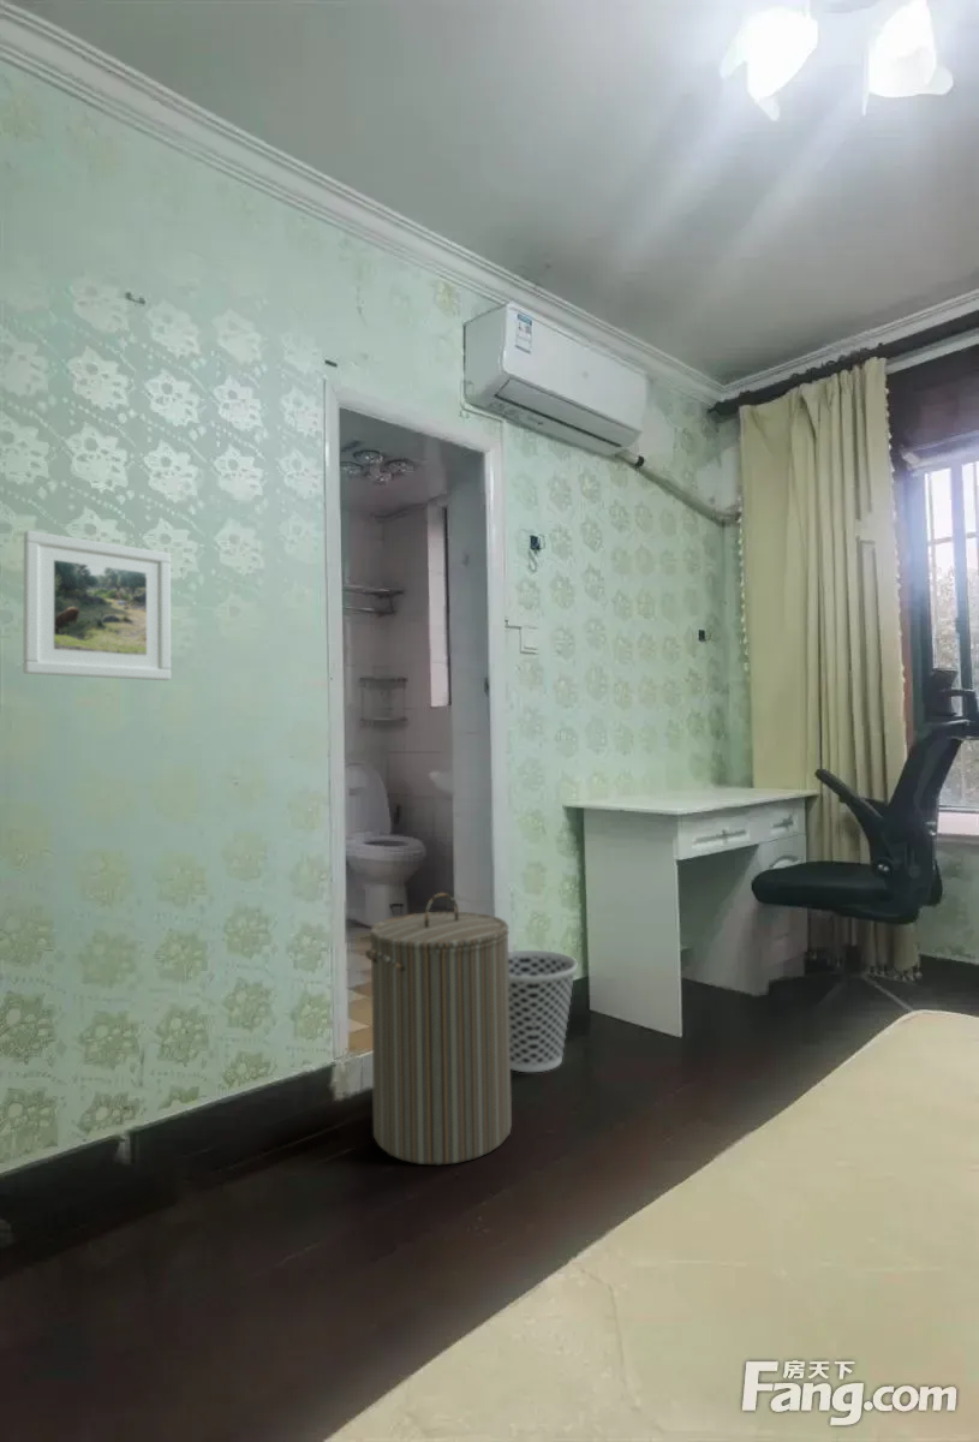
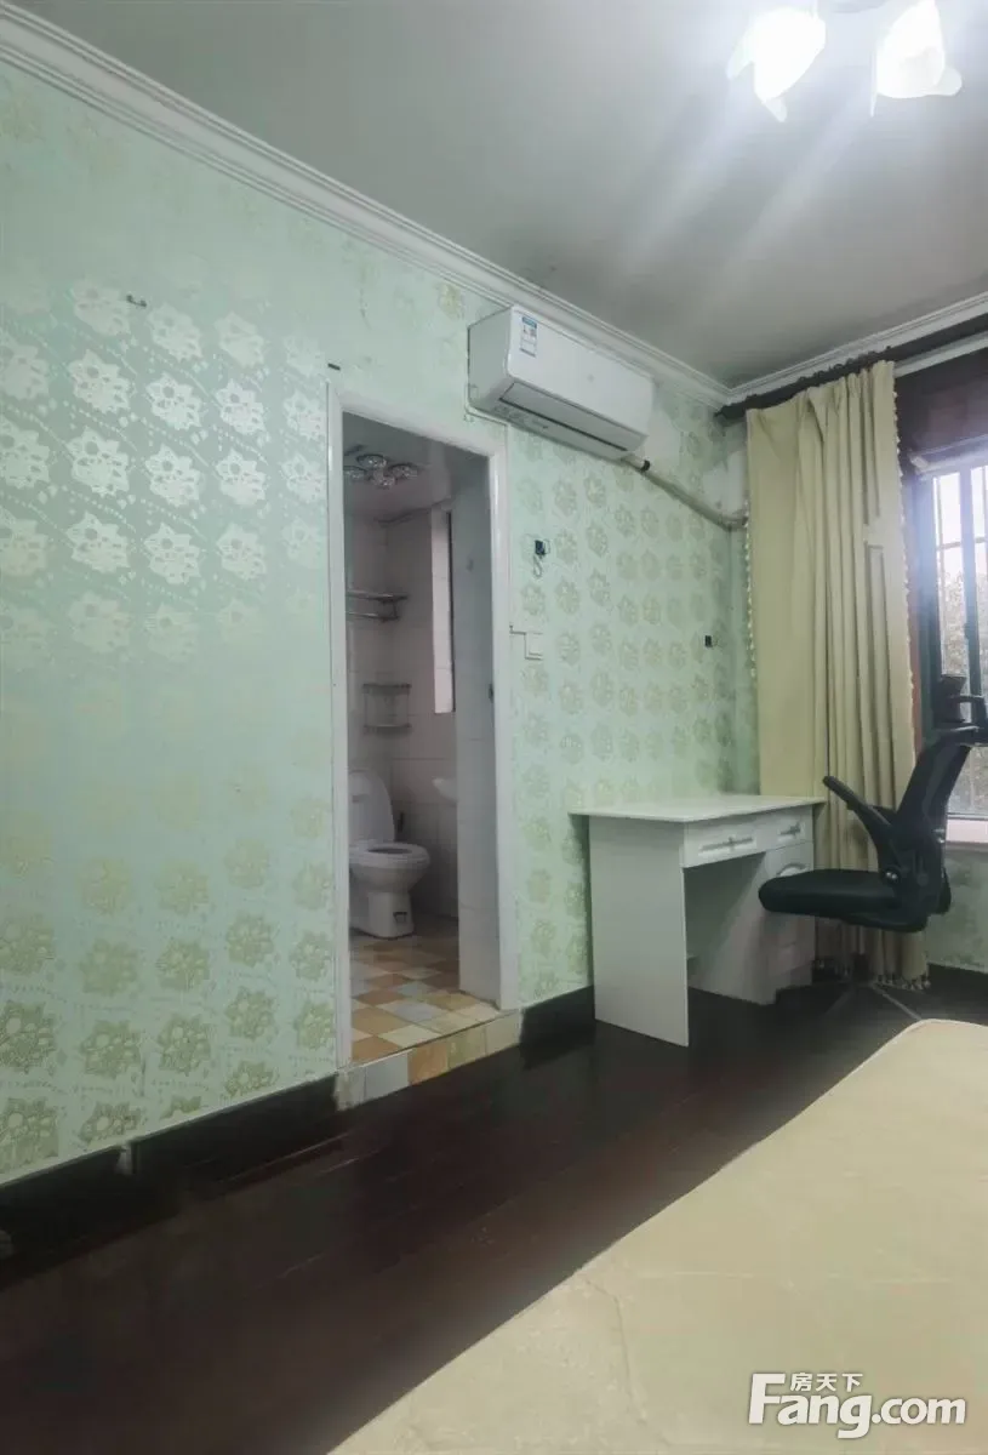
- laundry hamper (440, 1011)
- wastebasket (529, 1011)
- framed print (101, 609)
